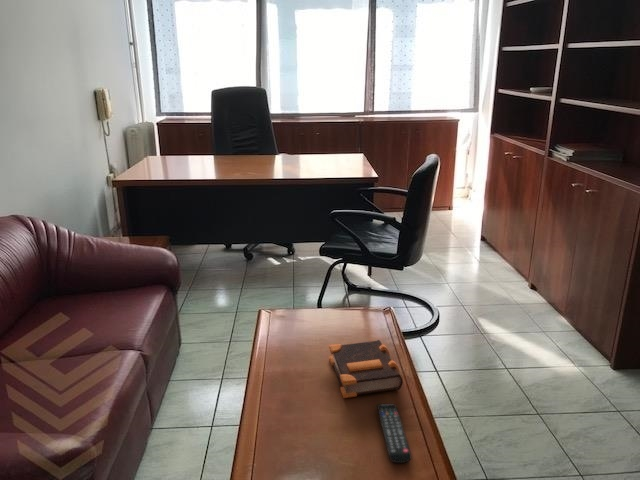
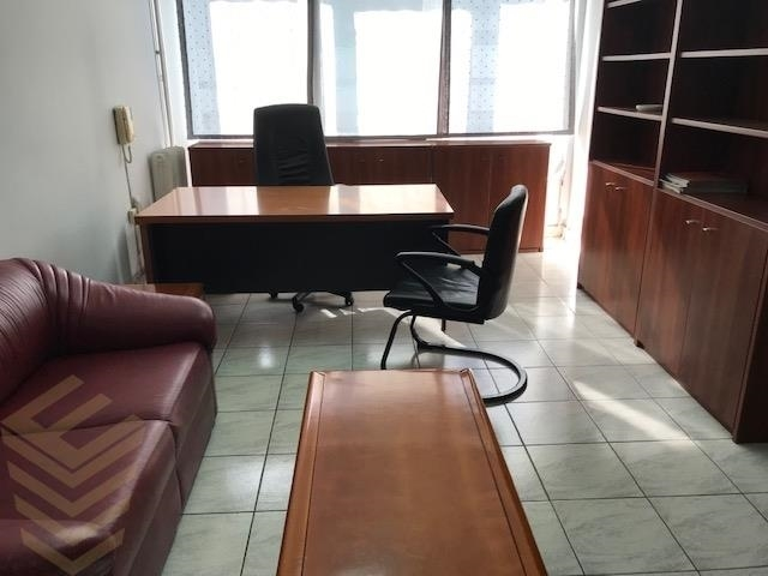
- remote control (392, 430)
- bible (363, 363)
